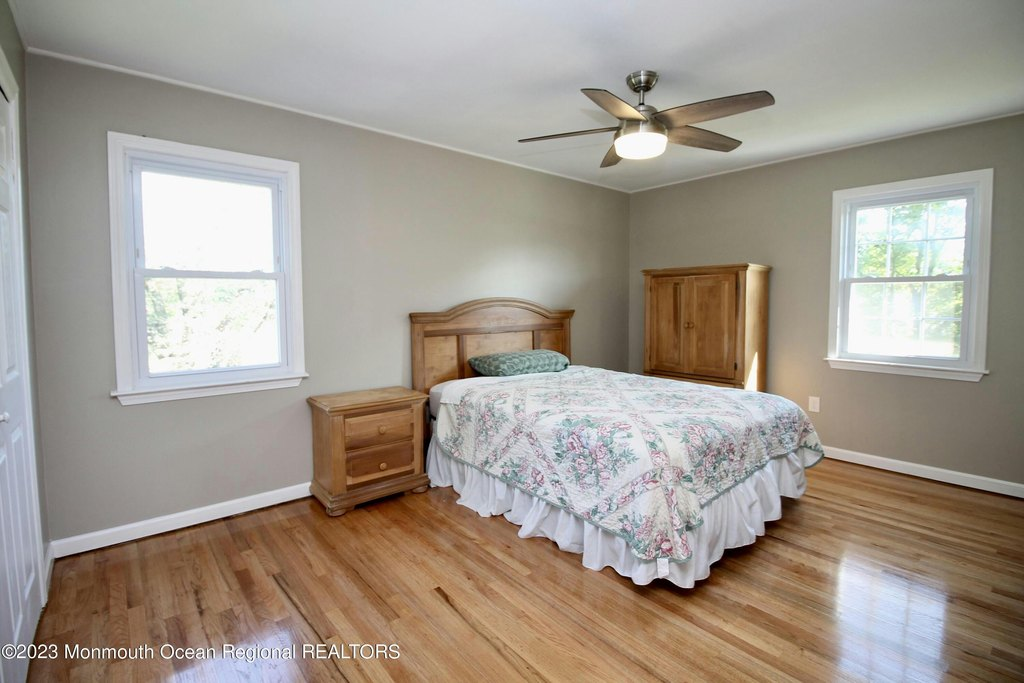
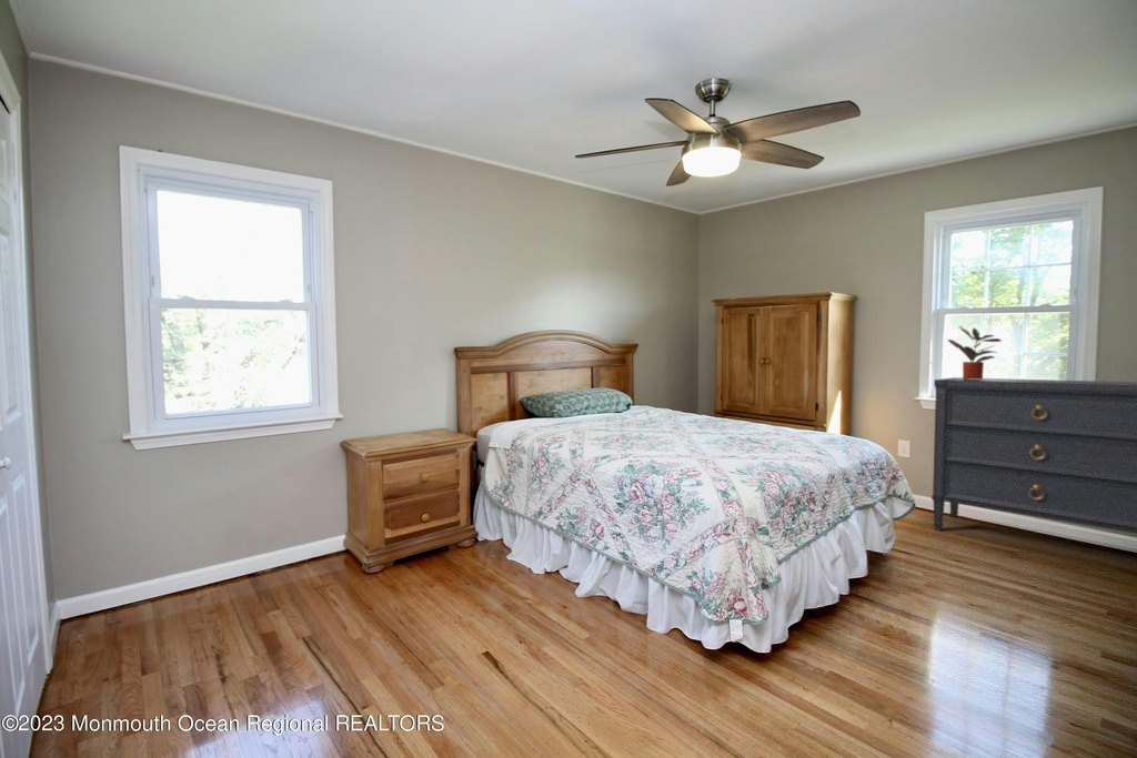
+ dresser (1043, 462)
+ potted plant (977, 352)
